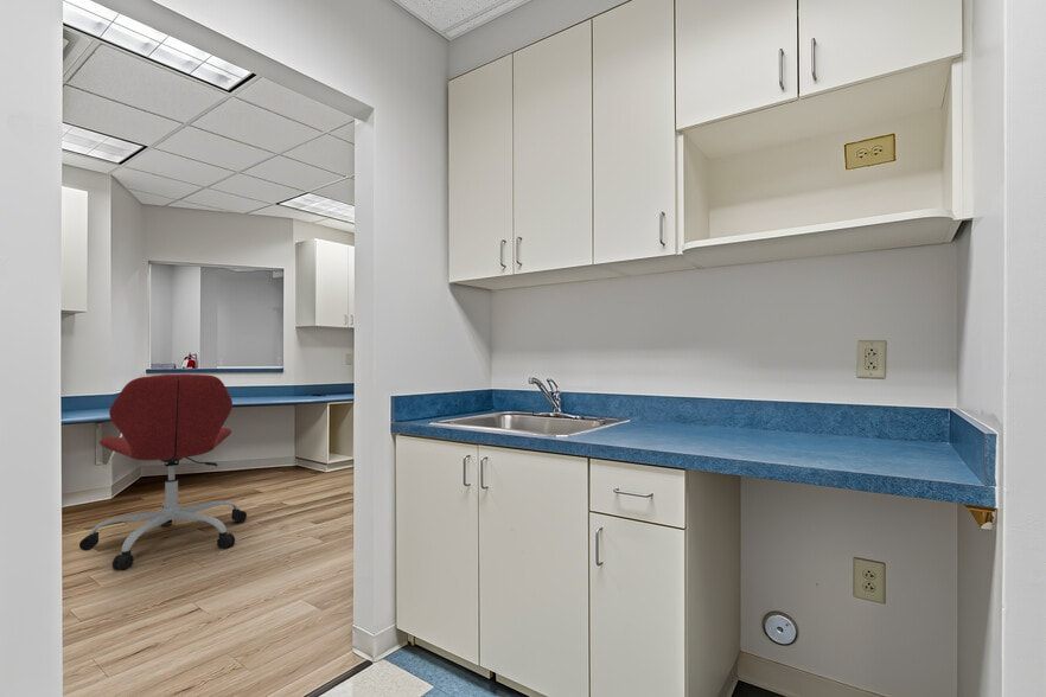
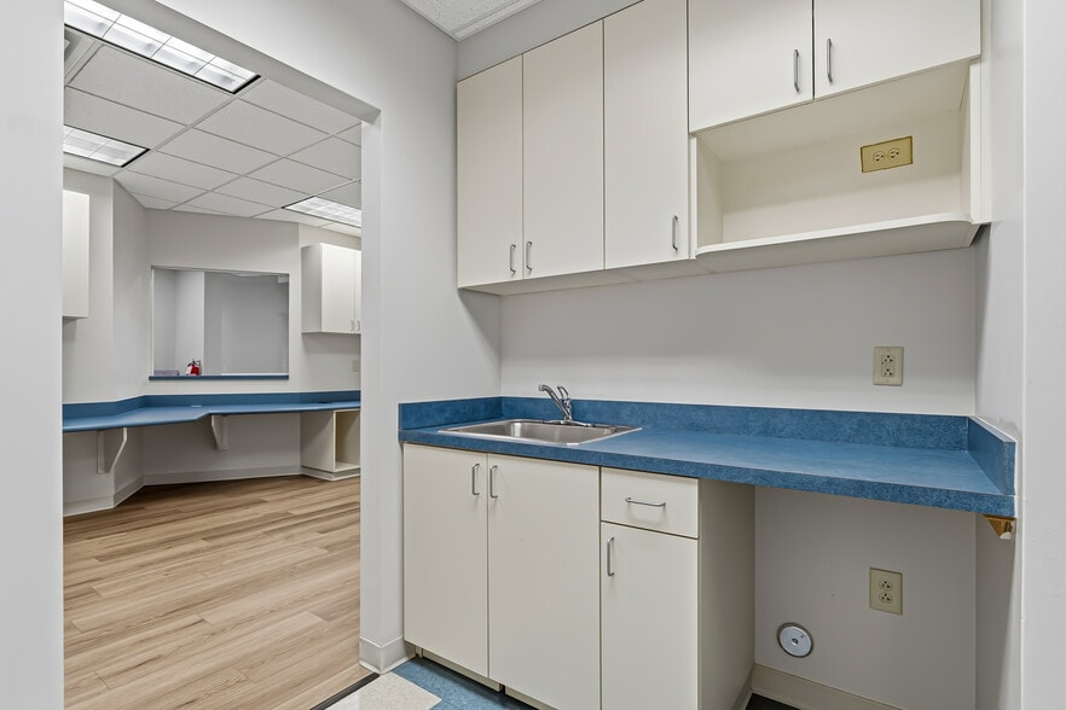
- office chair (171, 455)
